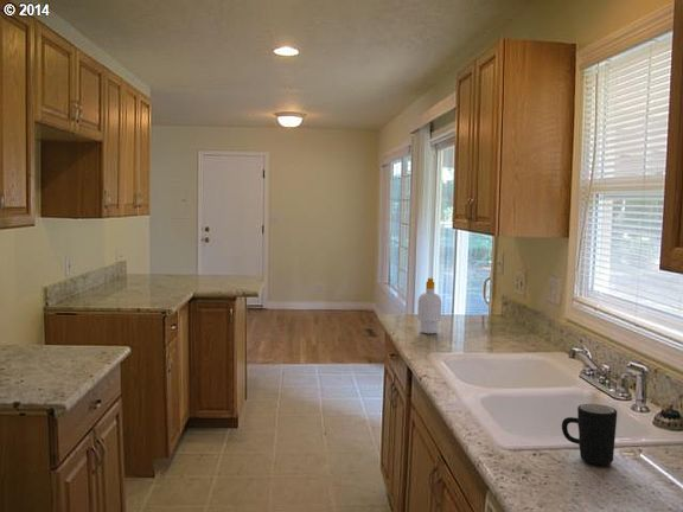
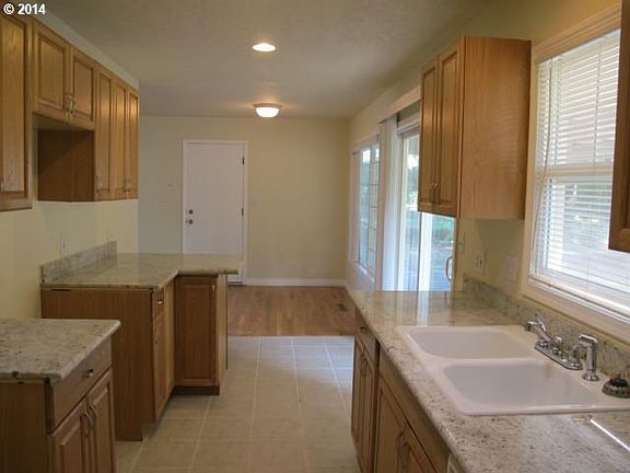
- mug (587, 431)
- soap bottle (429, 305)
